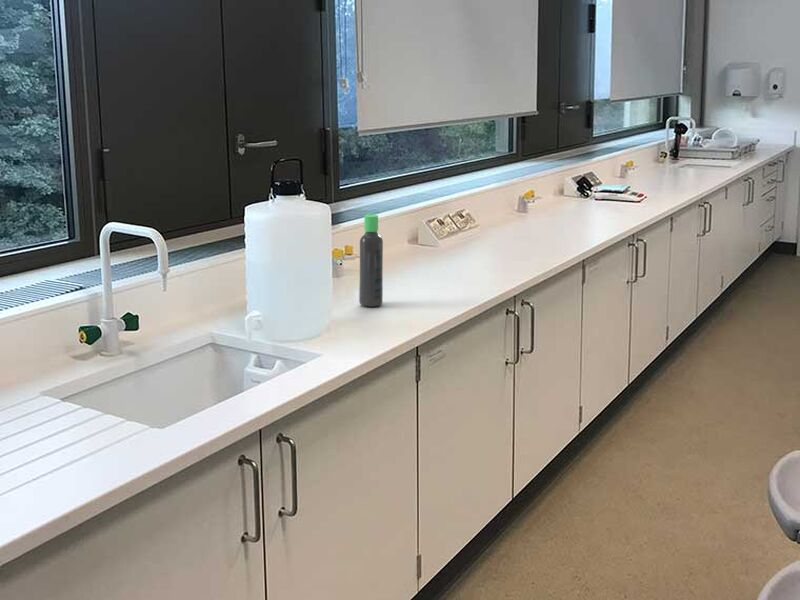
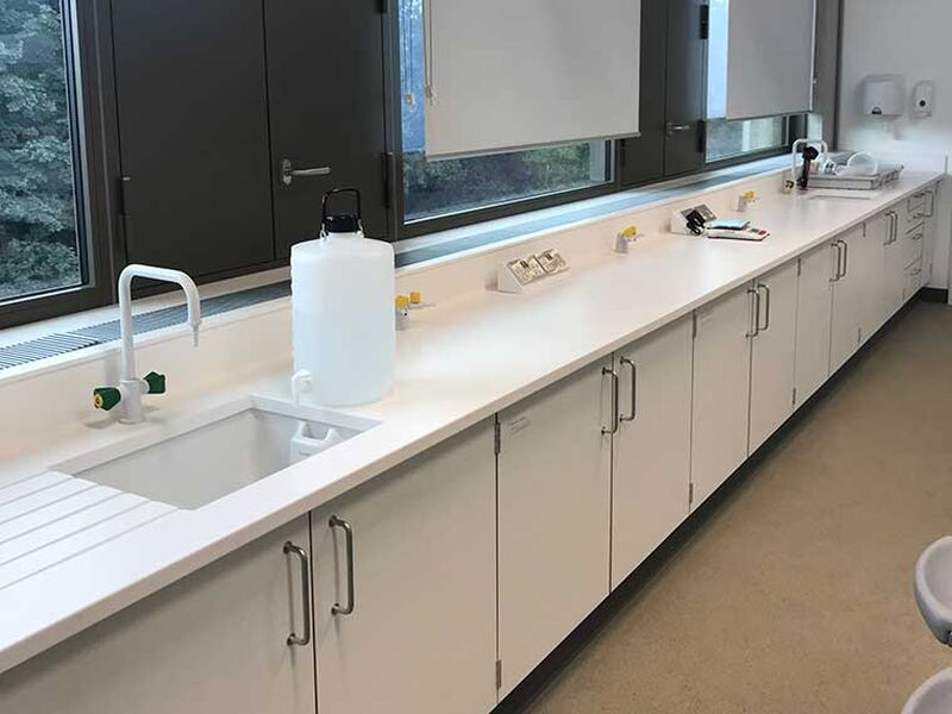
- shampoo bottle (370, 260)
